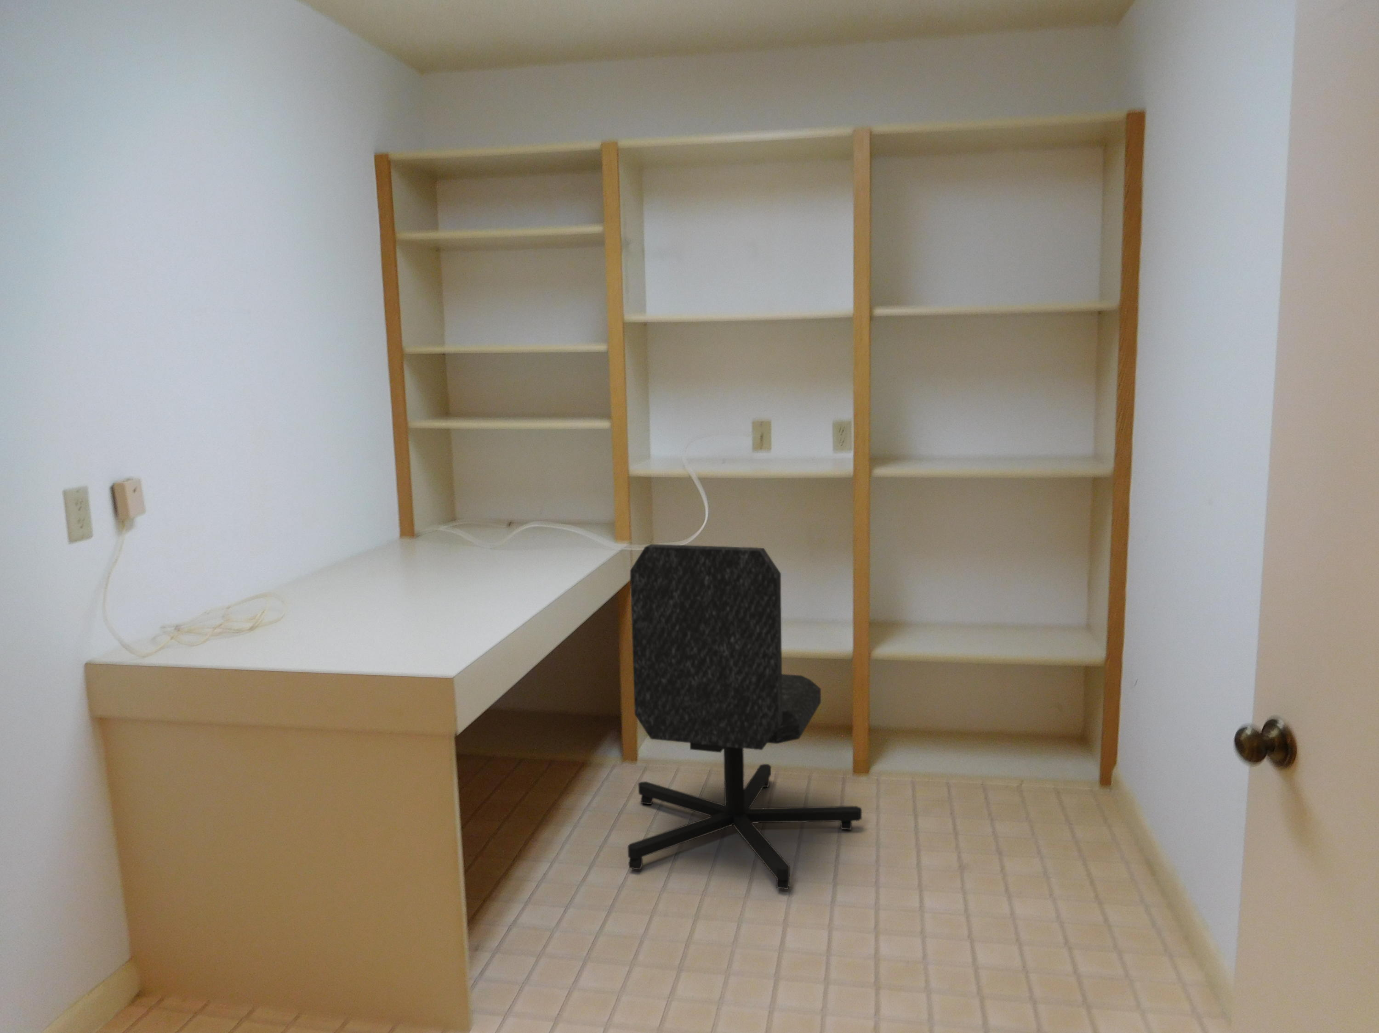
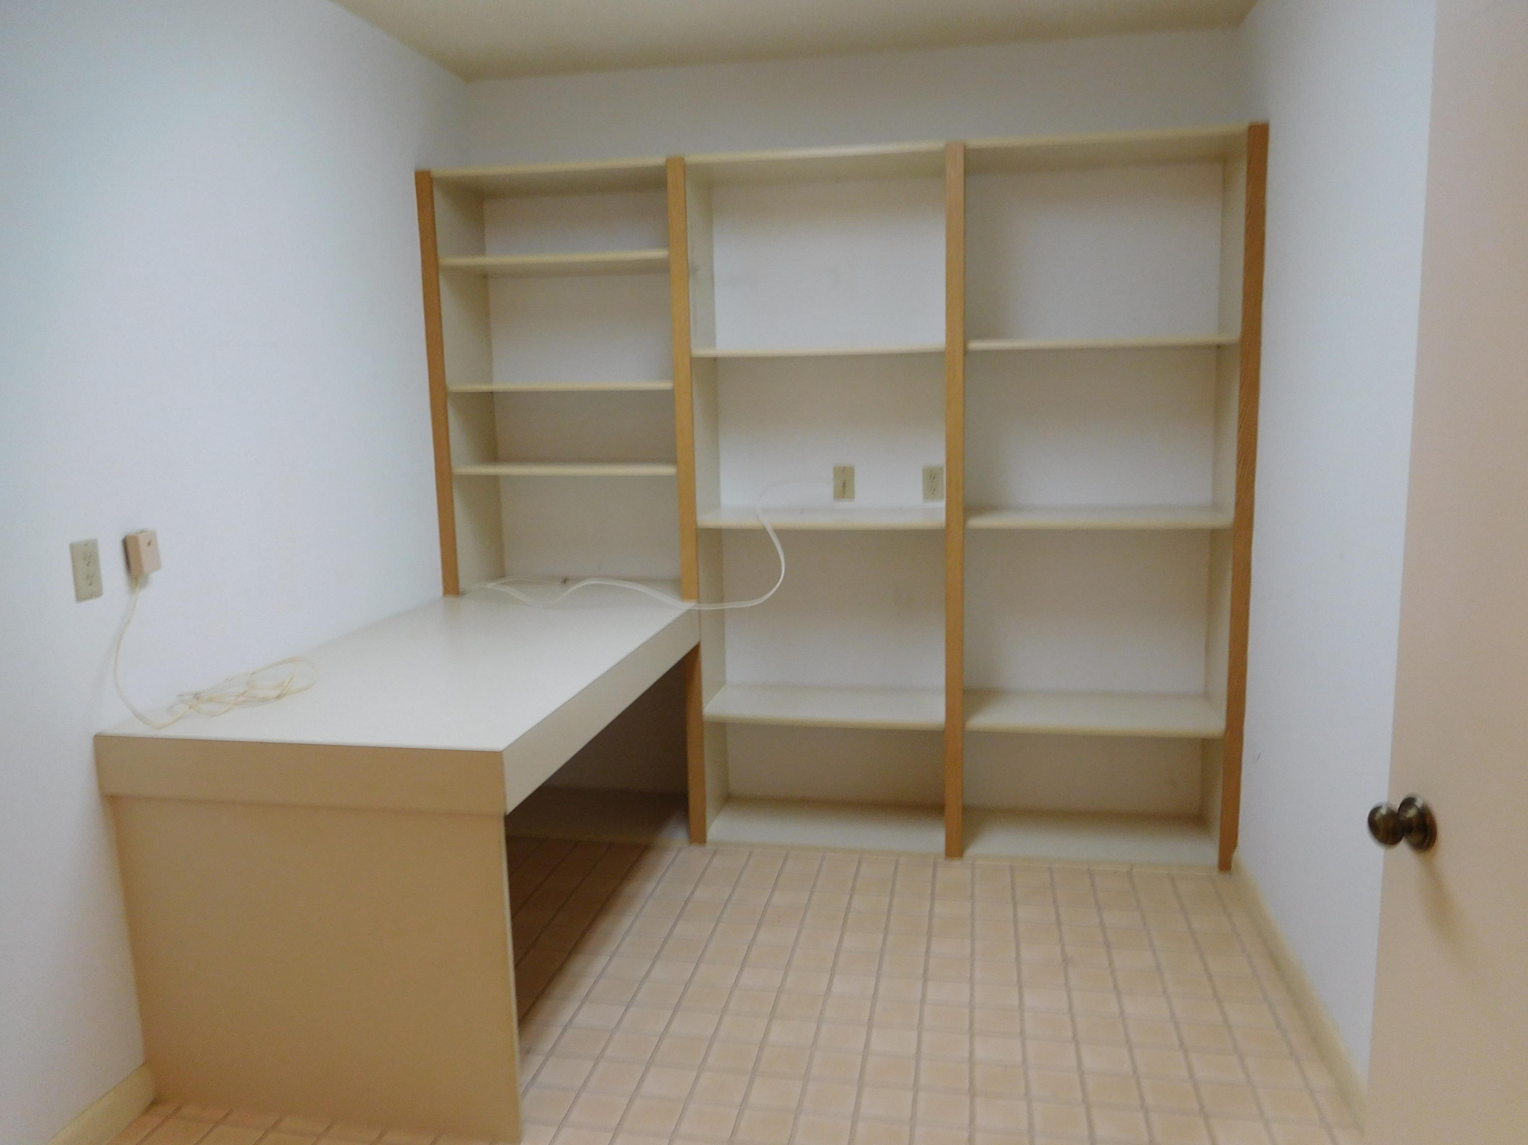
- chair (736, 681)
